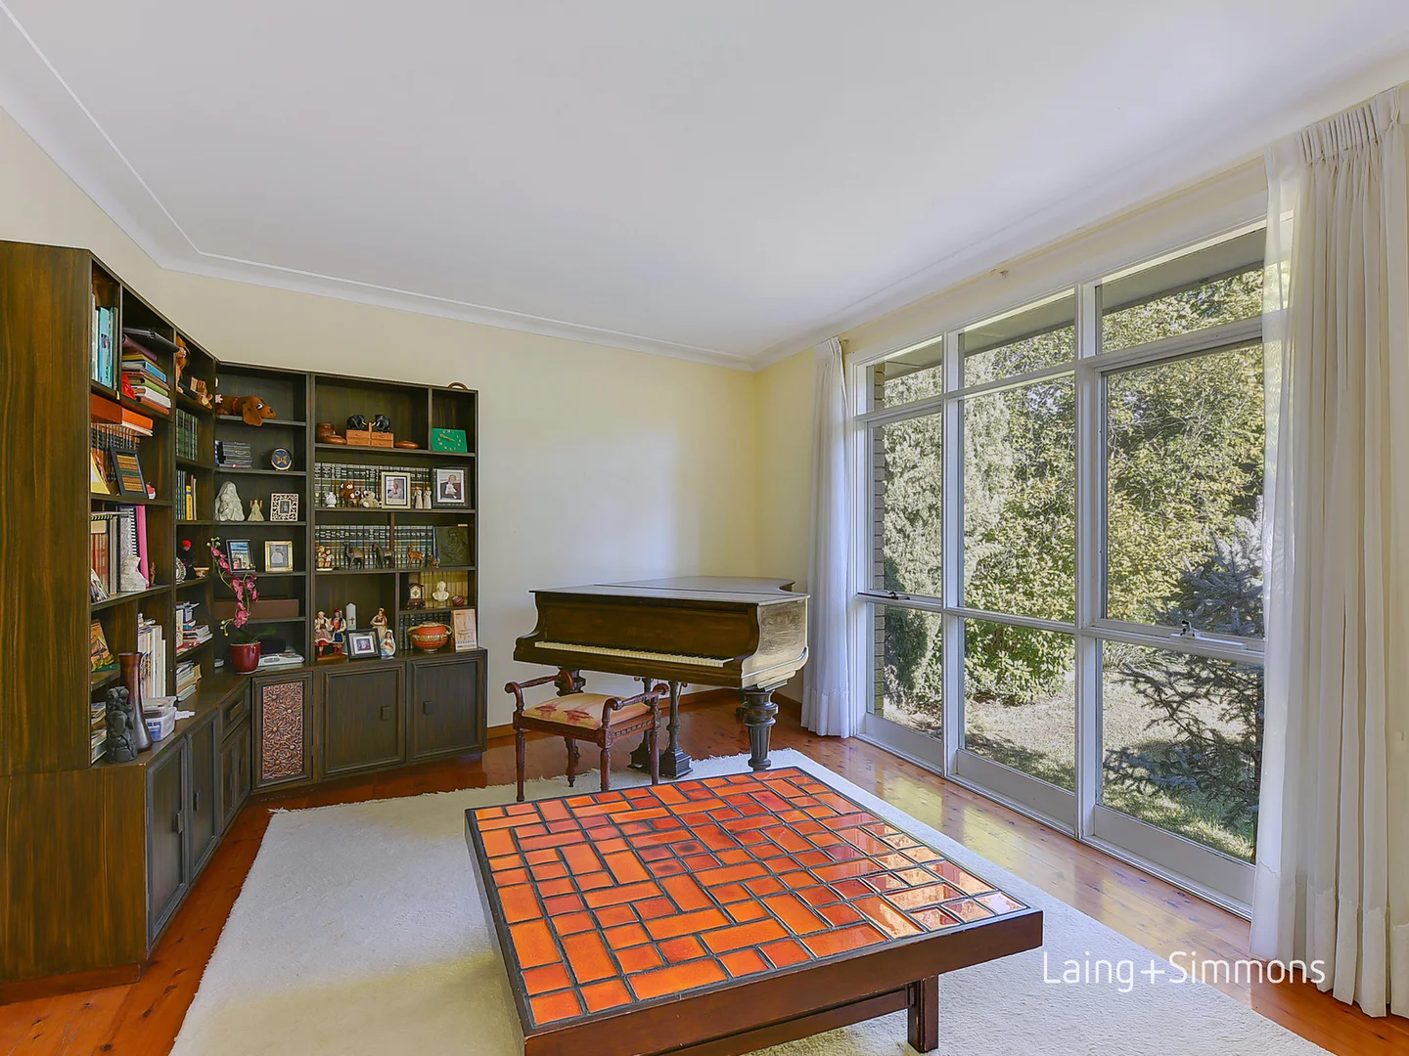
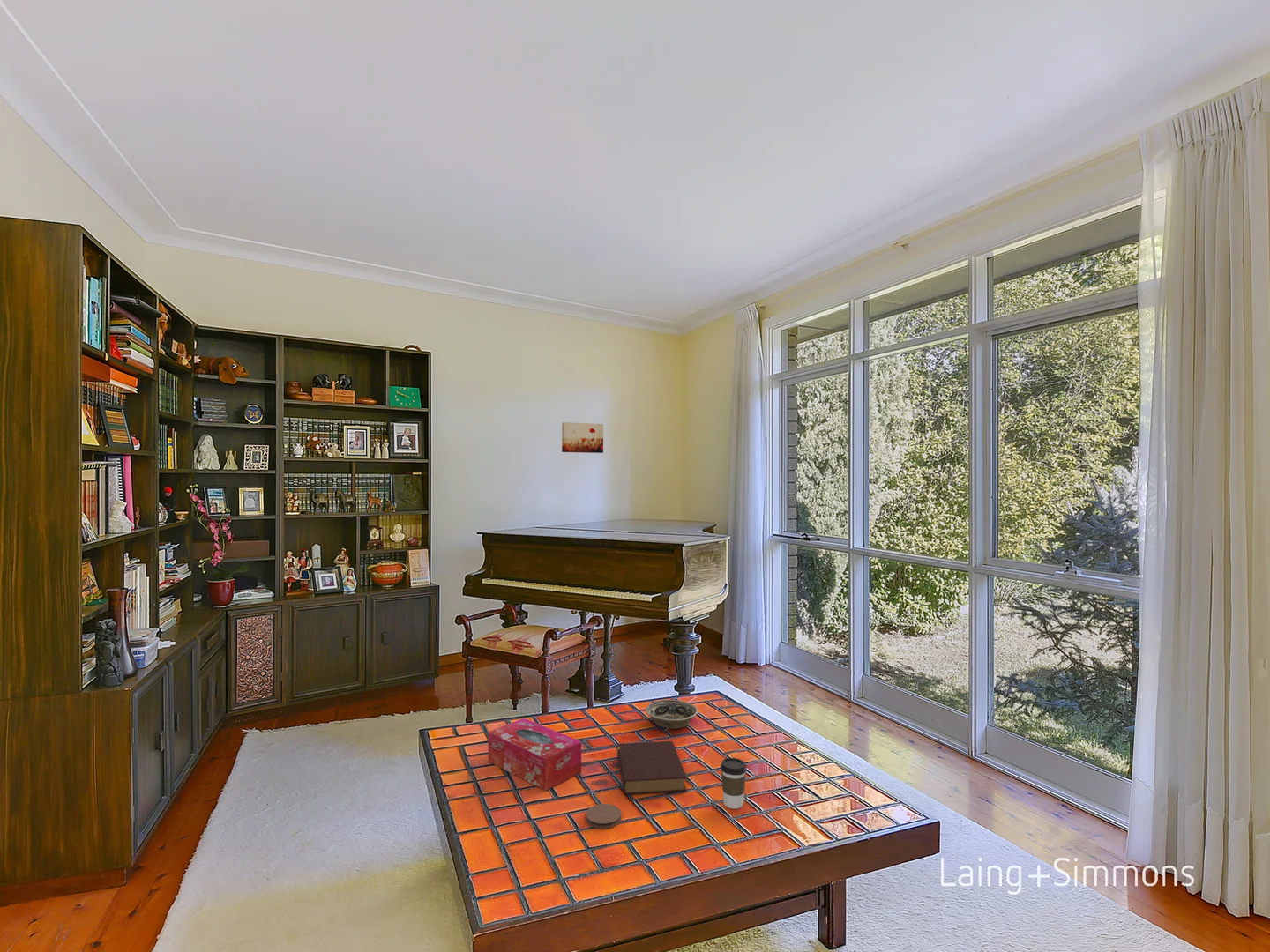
+ coaster (603, 815)
+ wall art (583, 437)
+ book (649, 766)
+ bowl (671, 716)
+ coffee cup (733, 783)
+ tissue box (534, 751)
